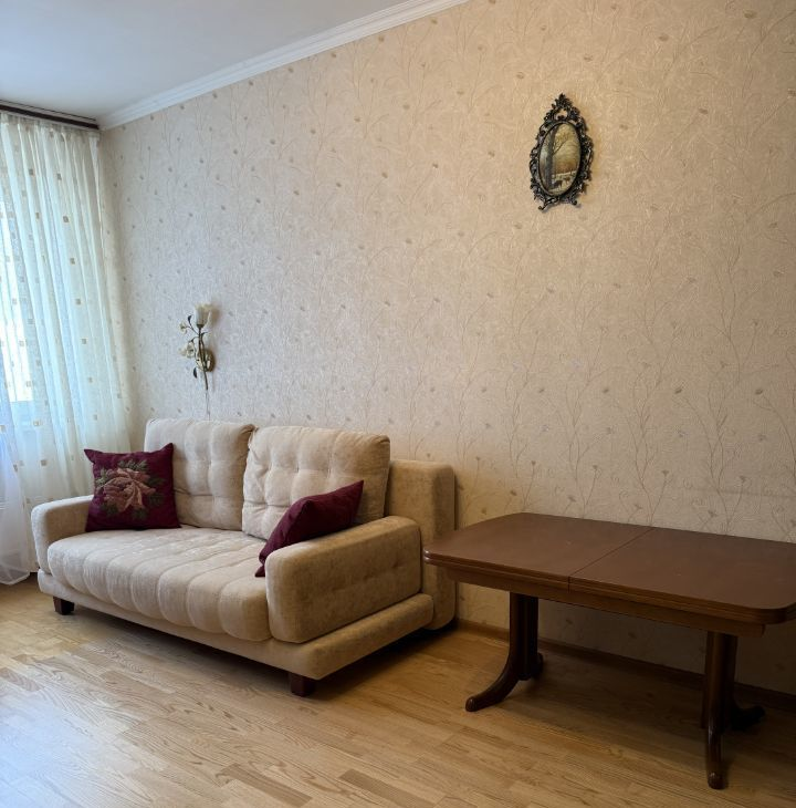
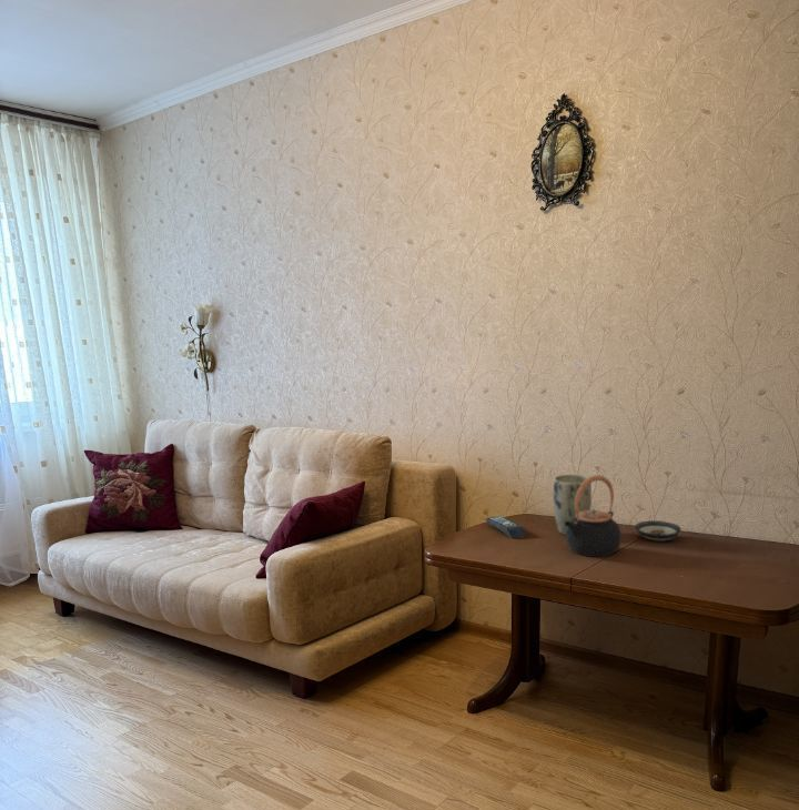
+ plant pot (572, 505)
+ teapot (589, 514)
+ saucer (657, 533)
+ remote control (505, 526)
